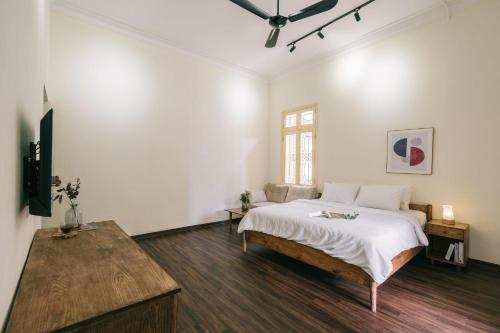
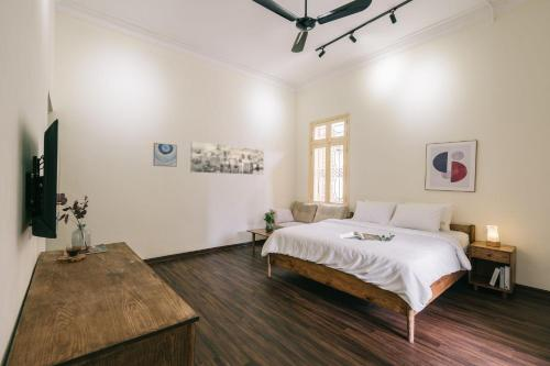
+ wall art (230, 159)
+ wall art (165, 155)
